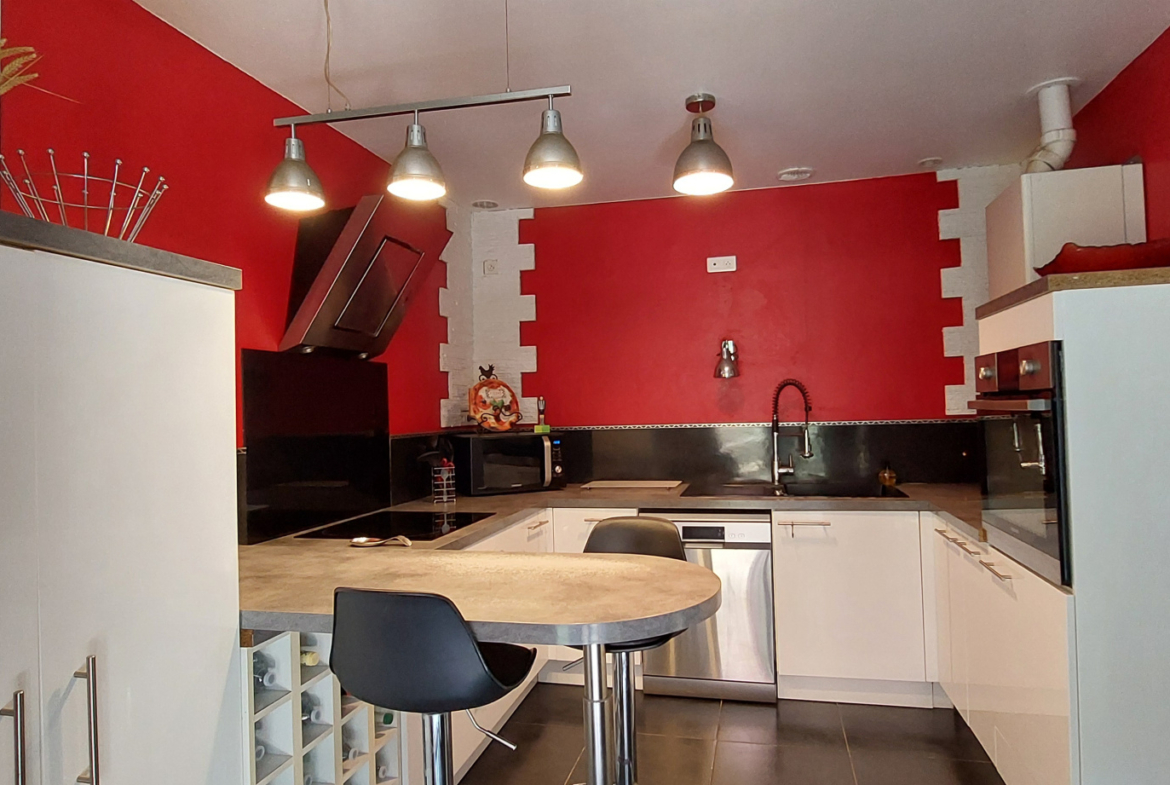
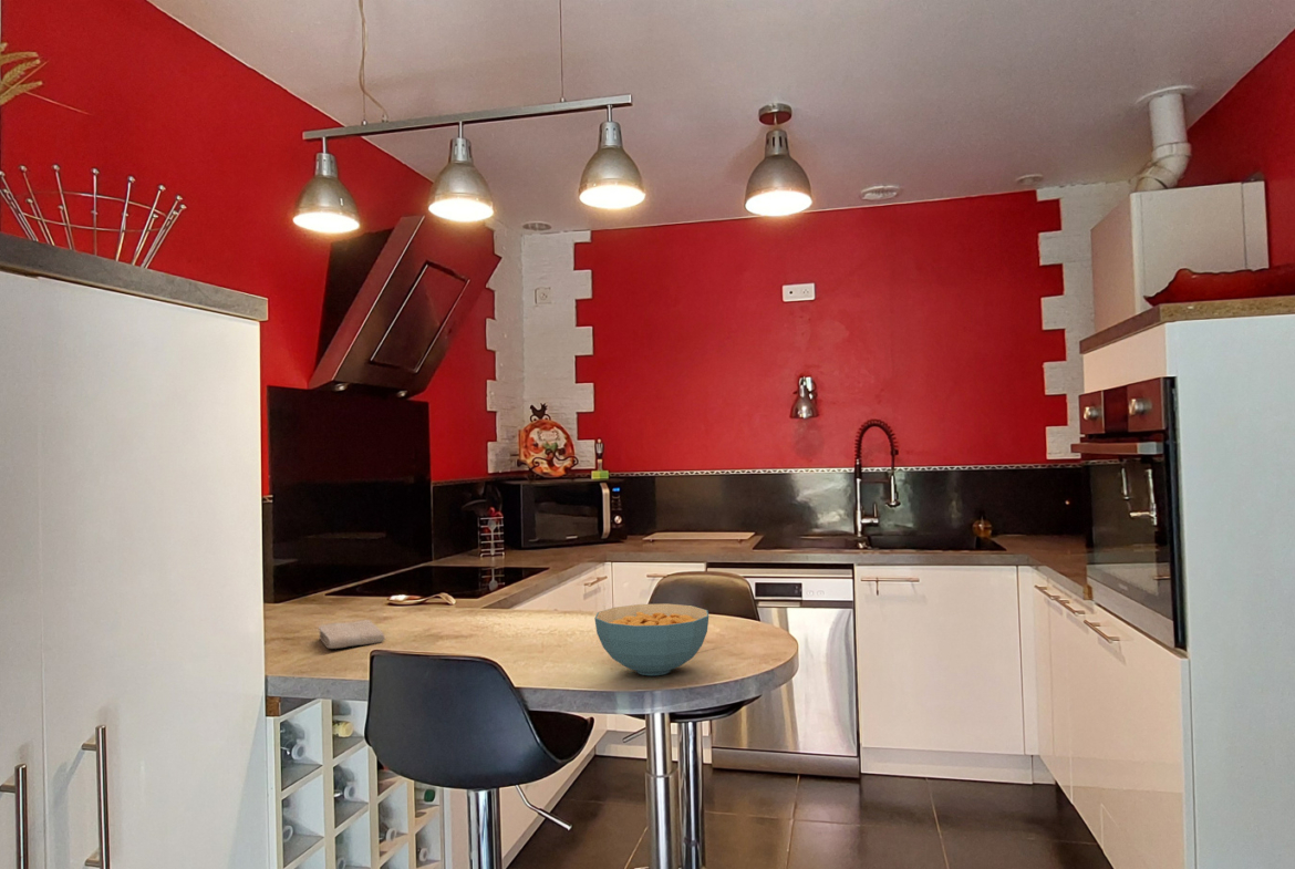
+ cereal bowl (652, 642)
+ washcloth (350, 632)
